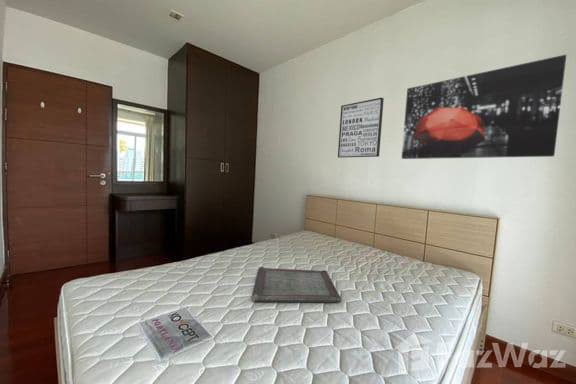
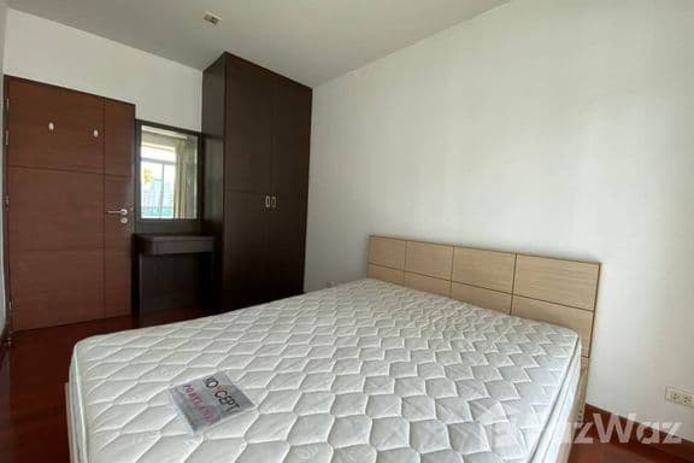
- wall art (468, 116)
- wall art (359, 129)
- serving tray (294, 283)
